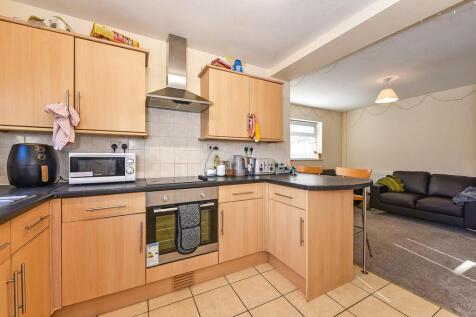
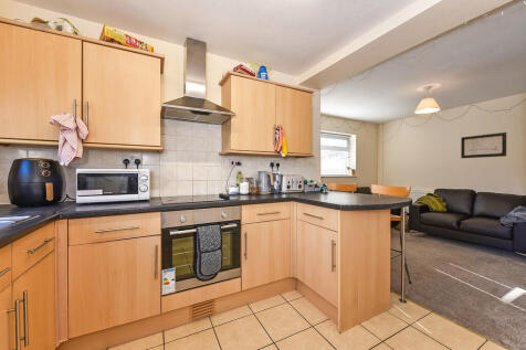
+ wall art (482, 146)
